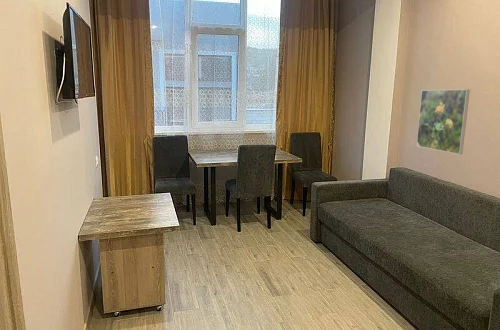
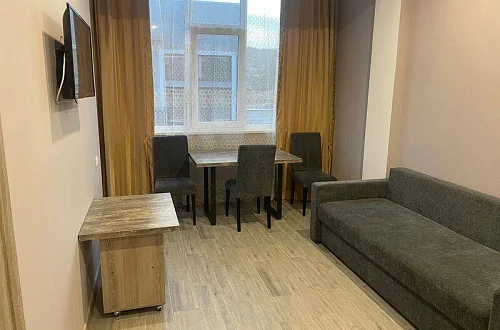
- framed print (440, 120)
